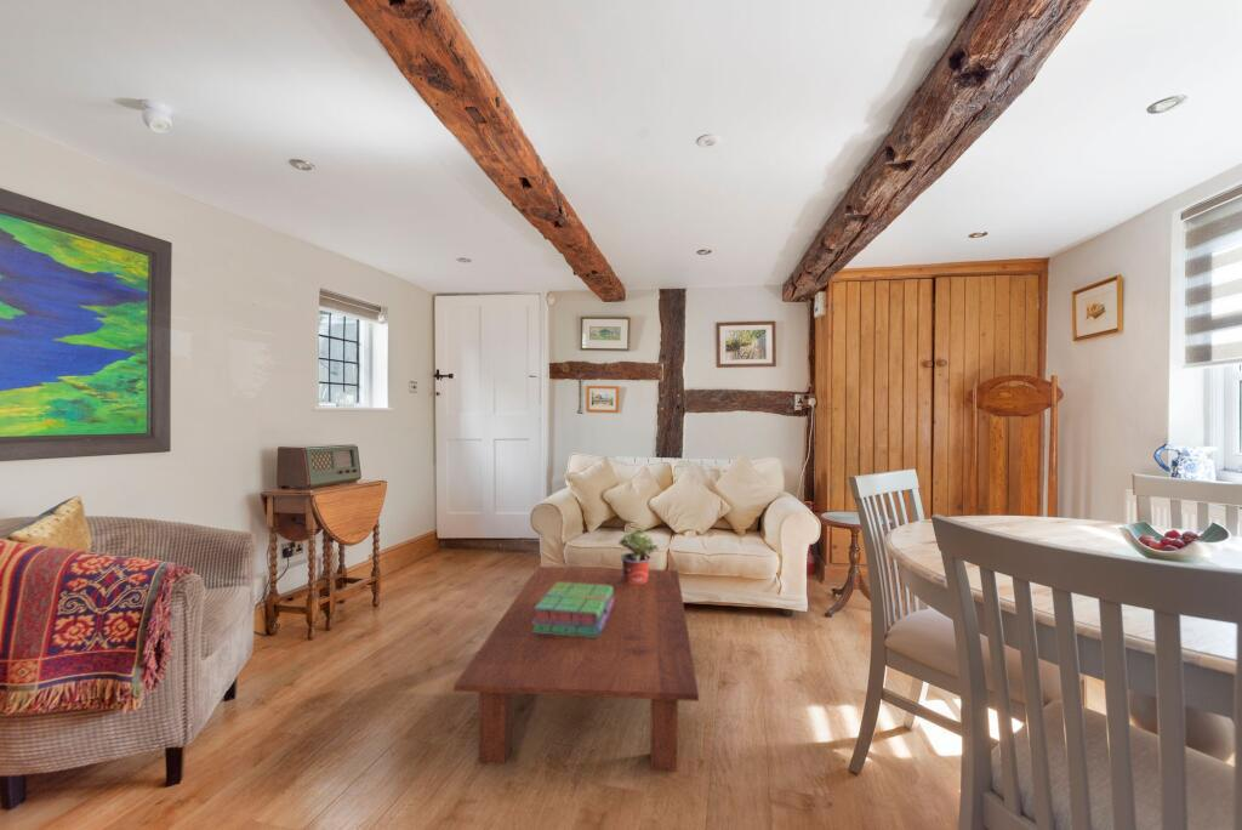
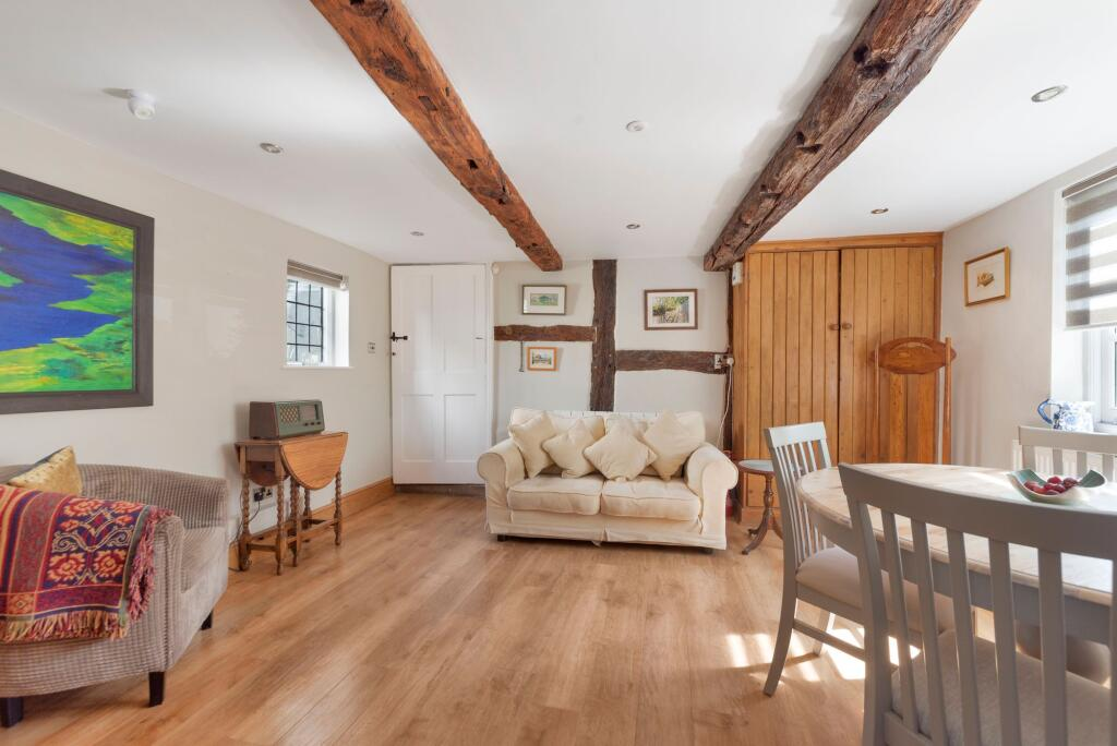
- stack of books (575, 606)
- coffee table (594, 646)
- potted plant (639, 555)
